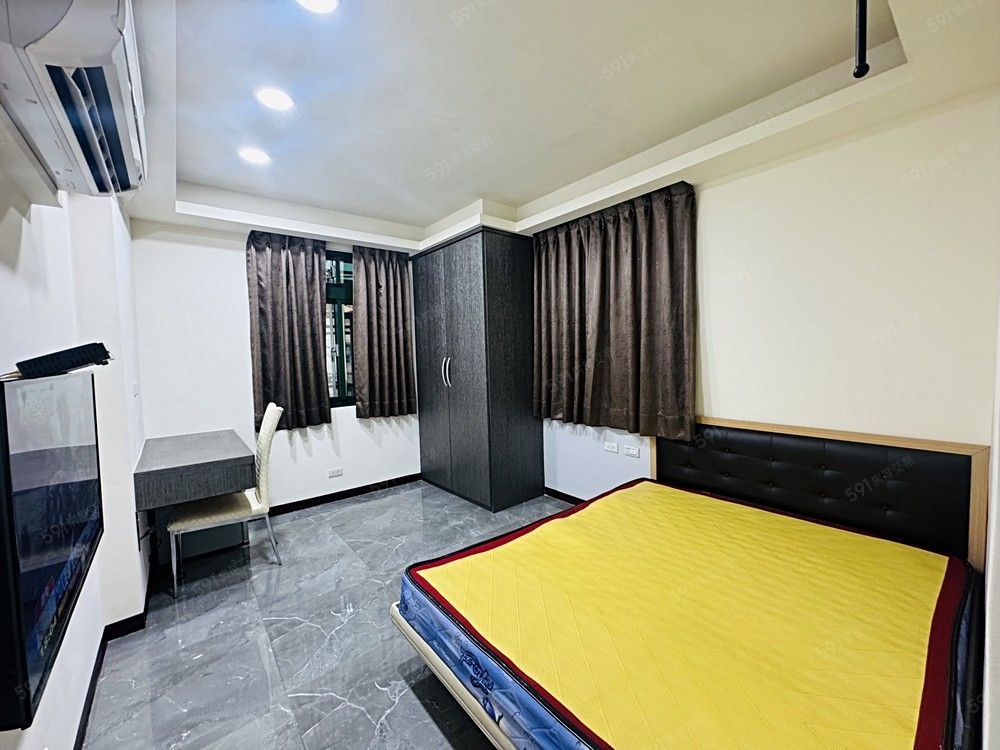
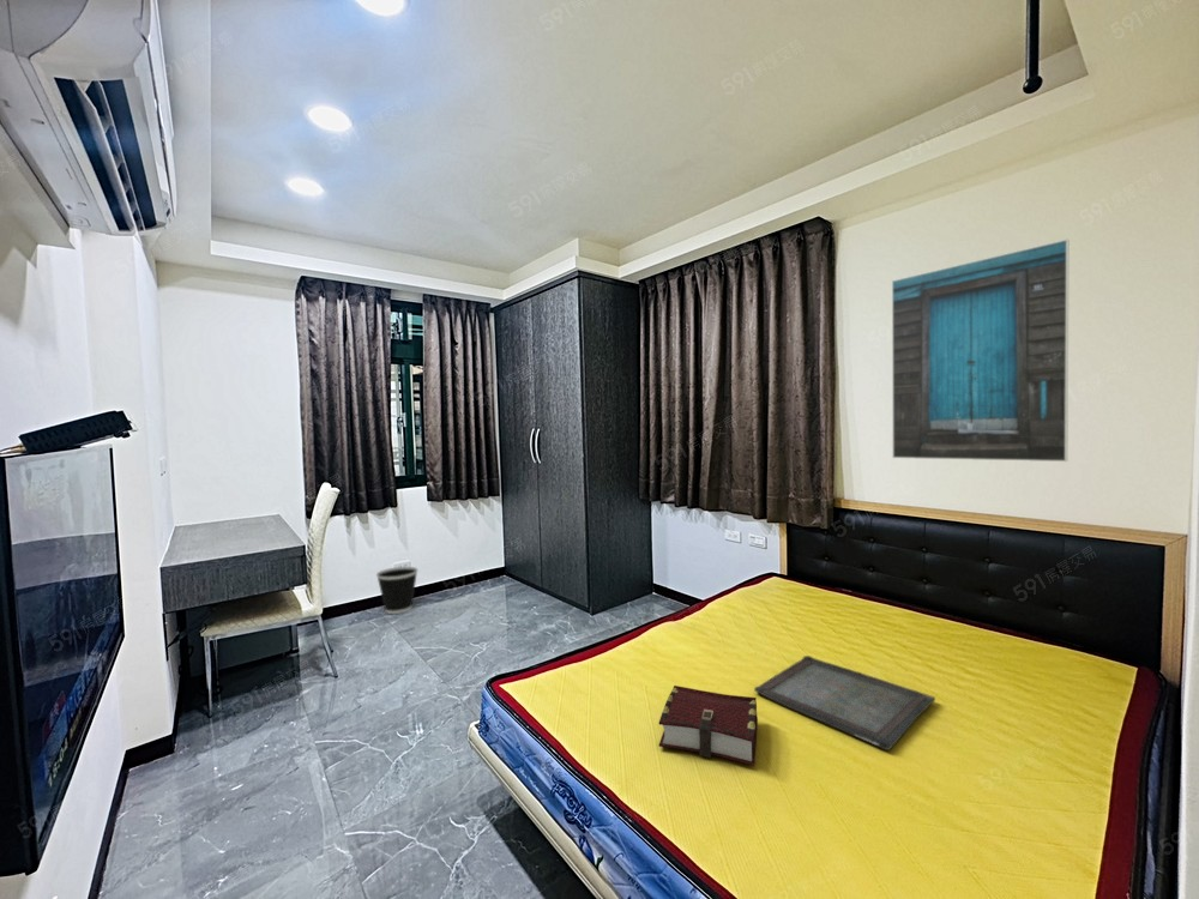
+ serving tray (842, 694)
+ wastebasket (397, 590)
+ book (710, 719)
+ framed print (970, 361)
